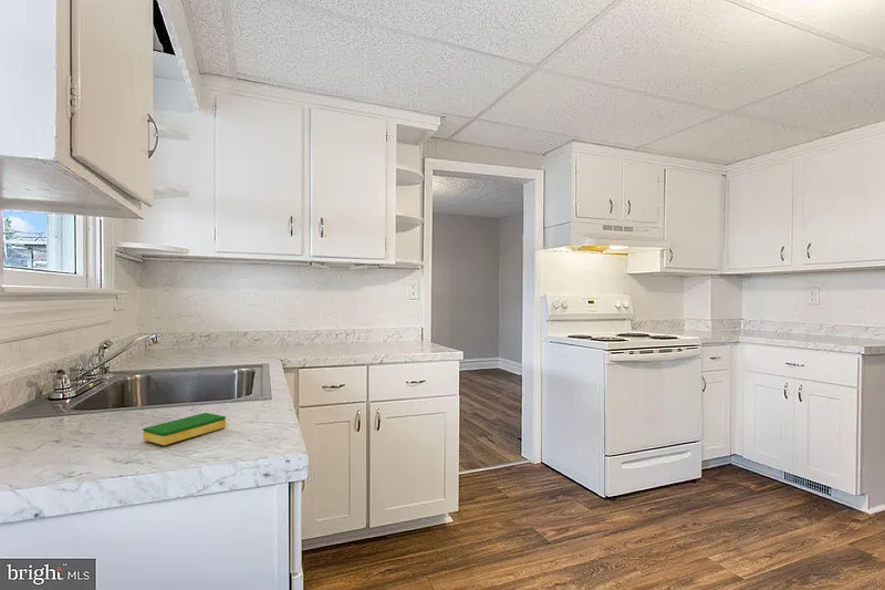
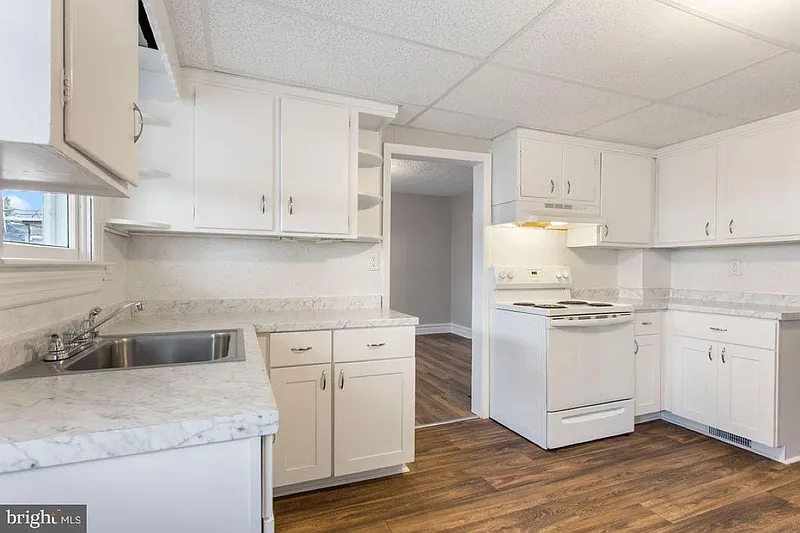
- dish sponge (186, 427)
